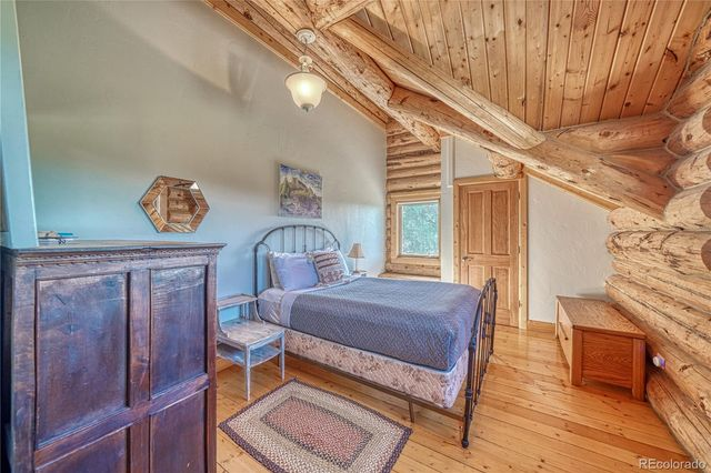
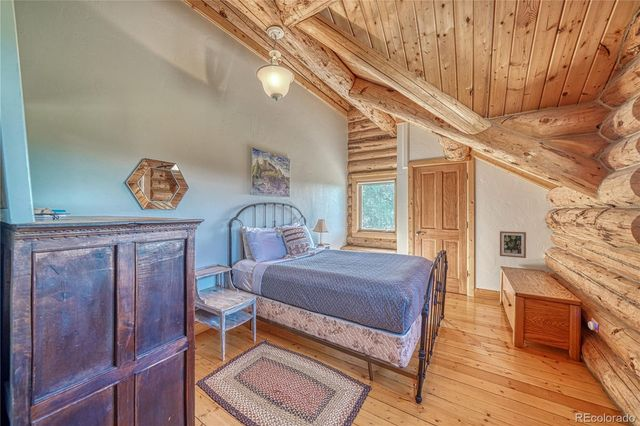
+ wall art (512, 244)
